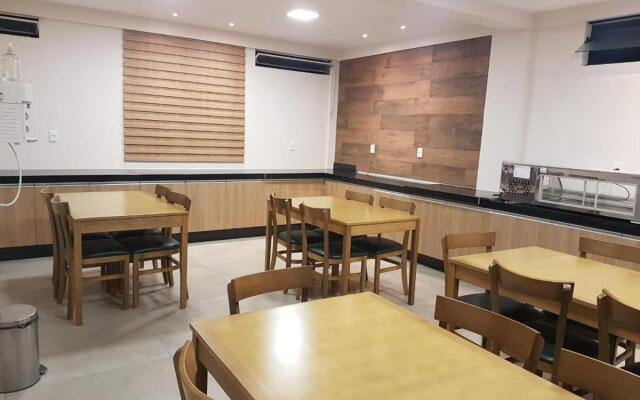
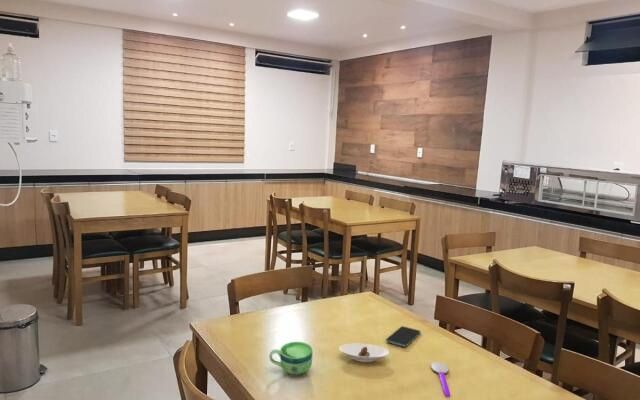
+ smartphone (403, 336)
+ cup (291, 360)
+ saucer (363, 353)
+ spoon (442, 376)
